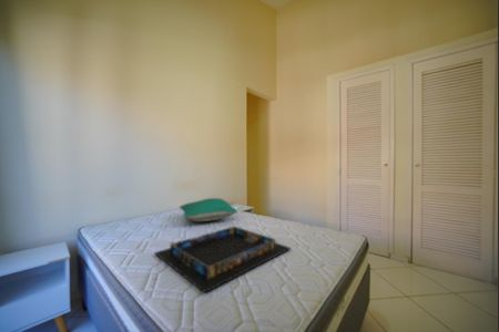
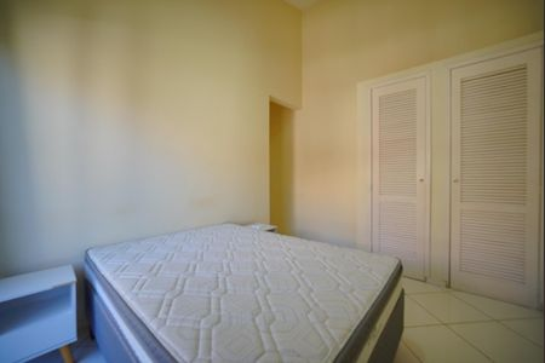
- pillow (206, 209)
- tray (224, 247)
